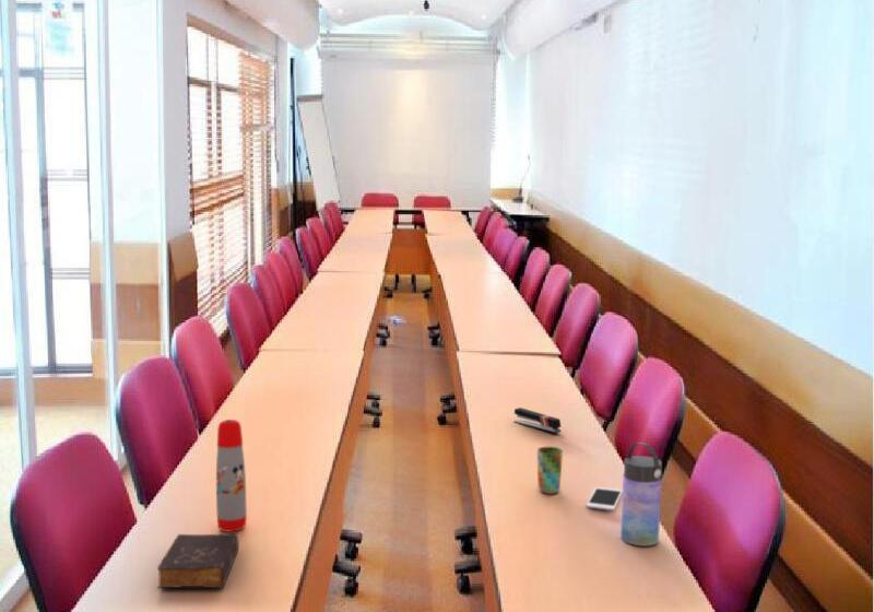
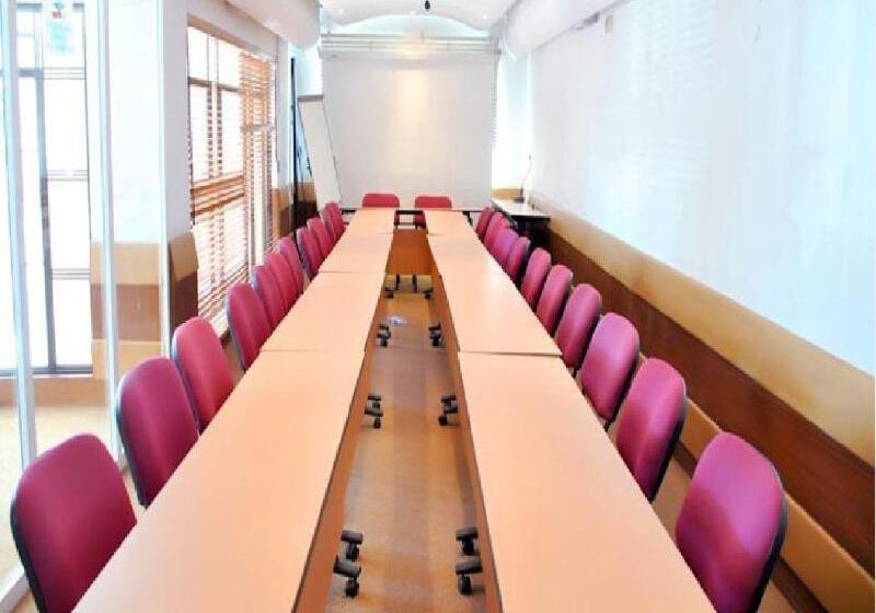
- stapler (536, 420)
- book (200, 560)
- cell phone (604, 498)
- water bottle (641, 491)
- cup (548, 470)
- water bottle (231, 474)
